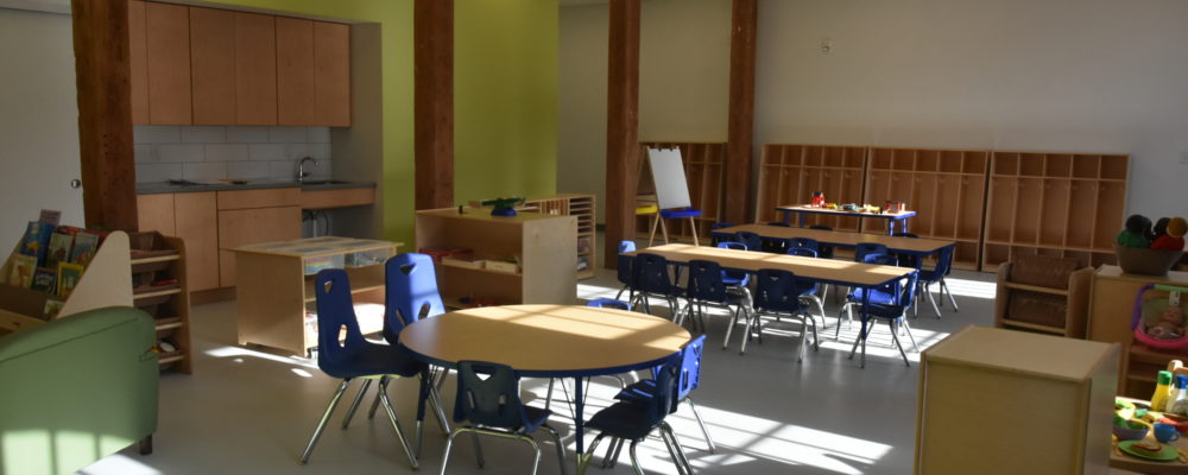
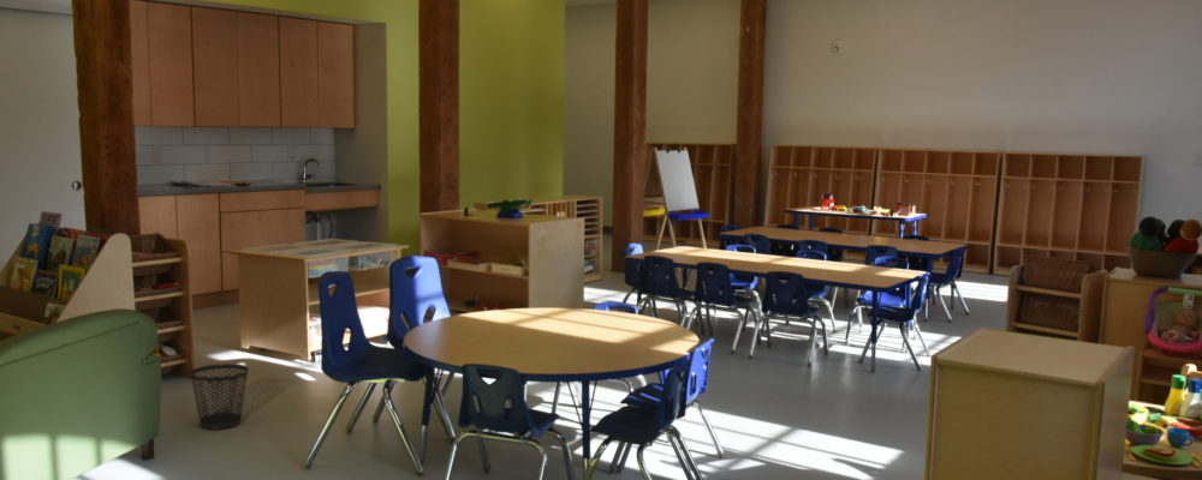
+ wastebasket (220, 397)
